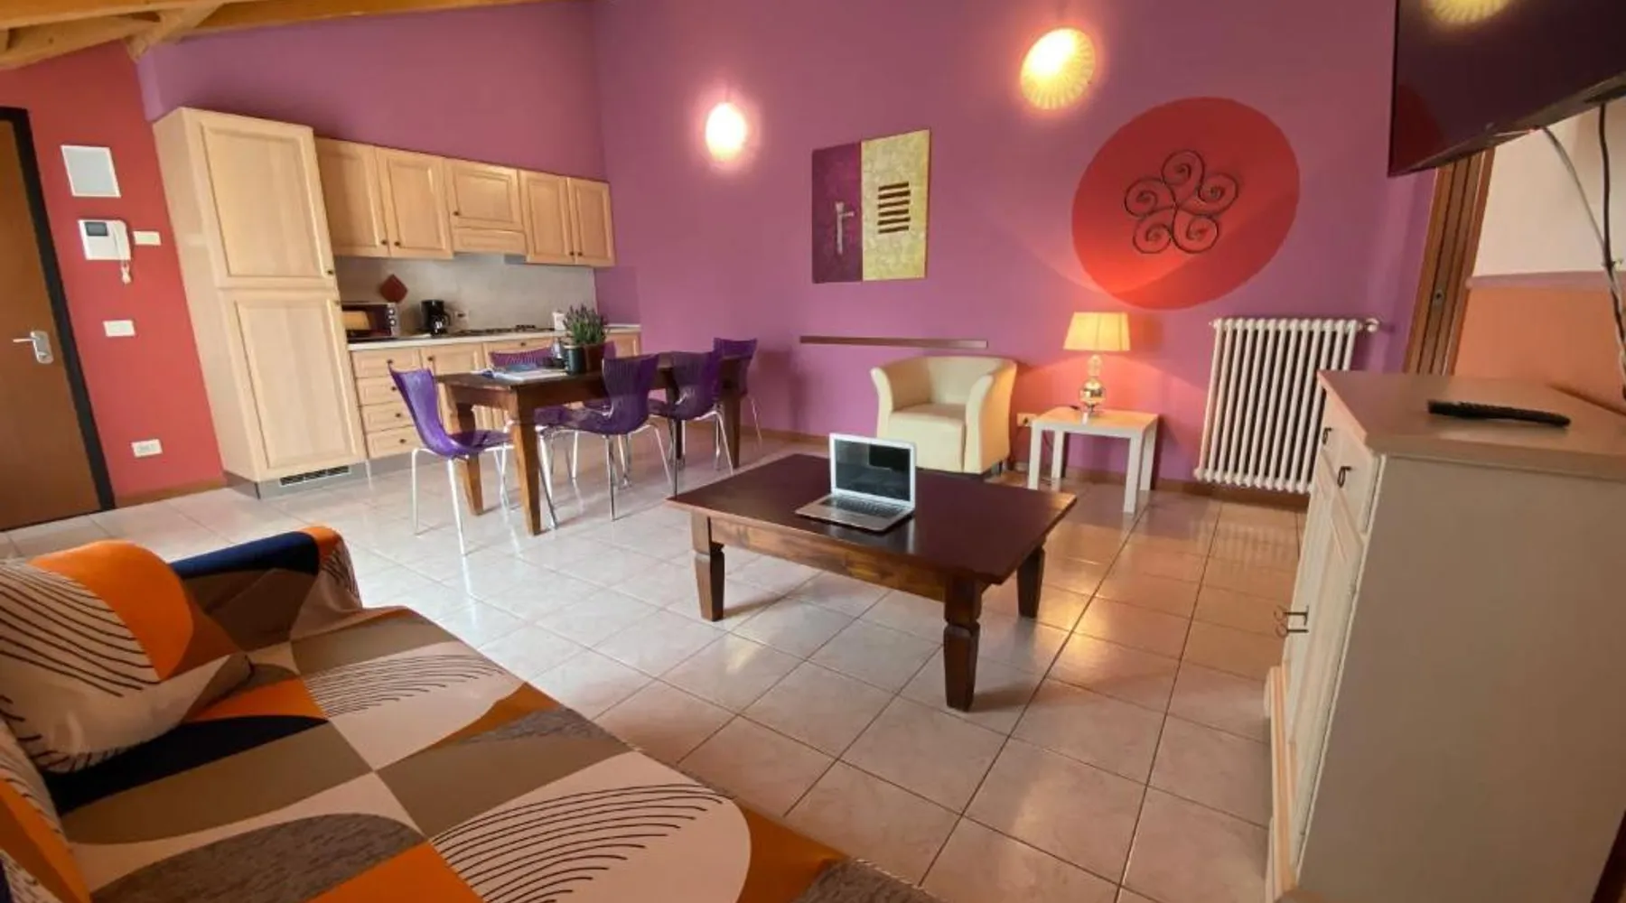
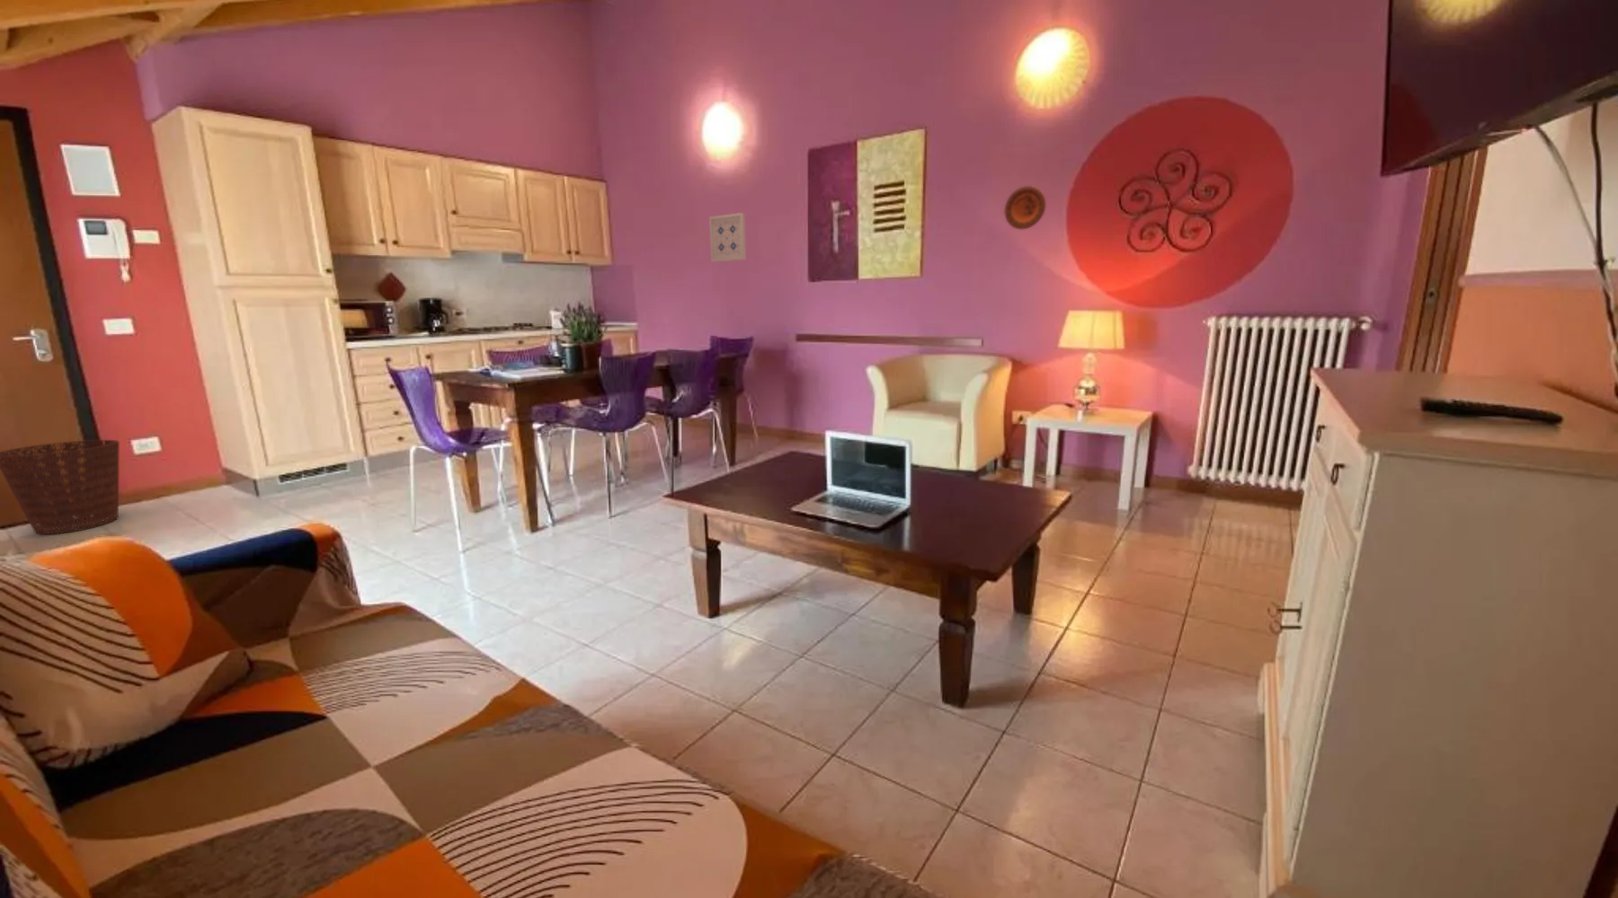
+ decorative plate (1025, 208)
+ wall art (727, 238)
+ basket (69, 485)
